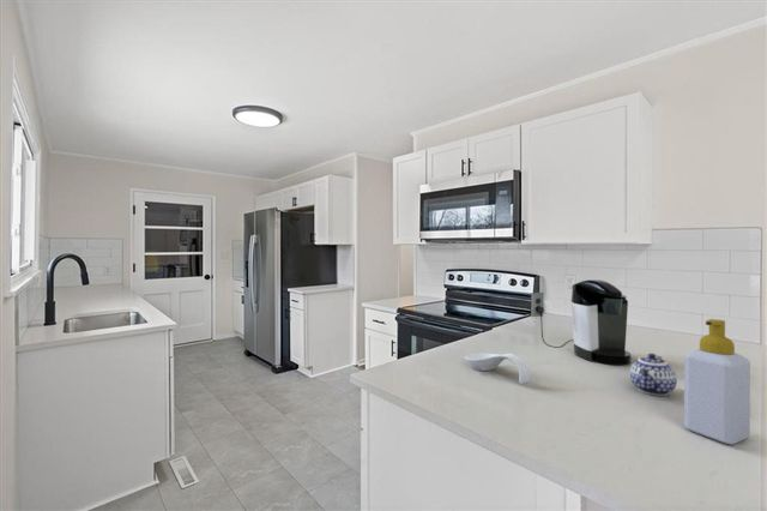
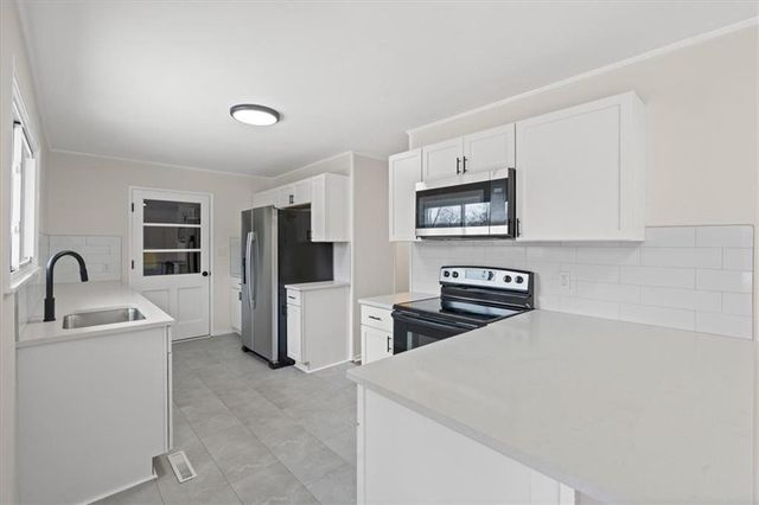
- teapot (652, 372)
- soap bottle (715, 377)
- coffee maker (586, 318)
- spoon rest (496, 361)
